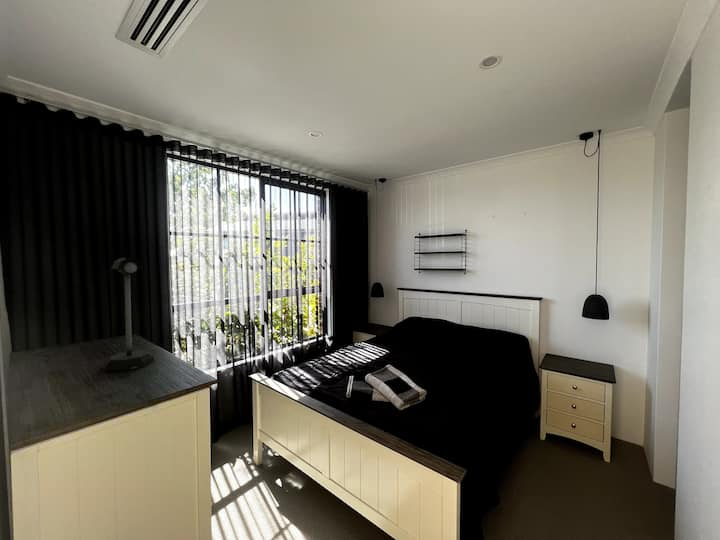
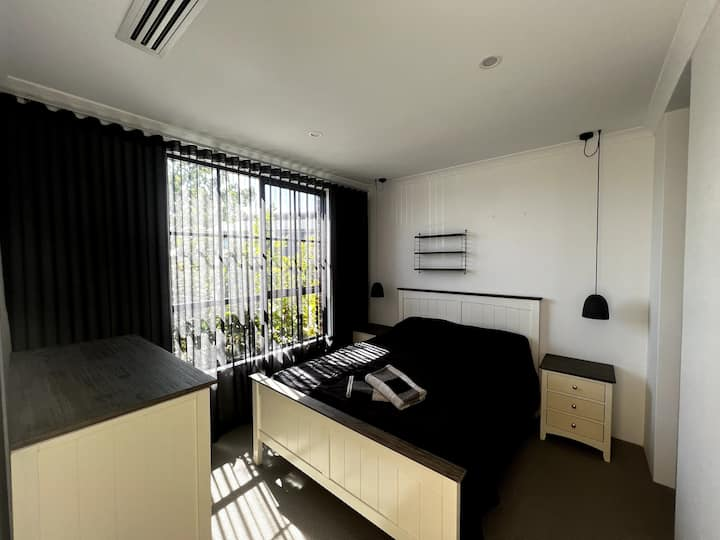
- mailbox (128, 311)
